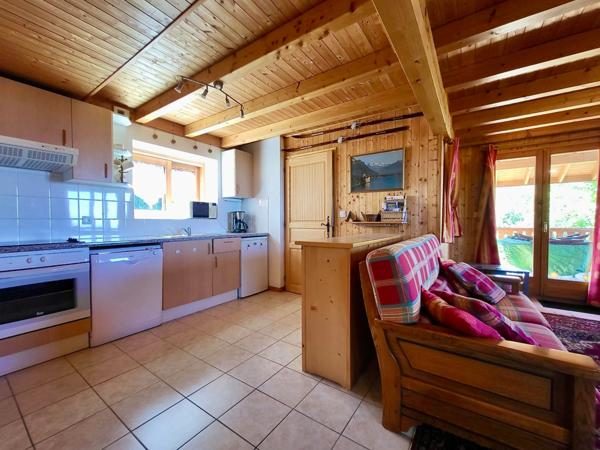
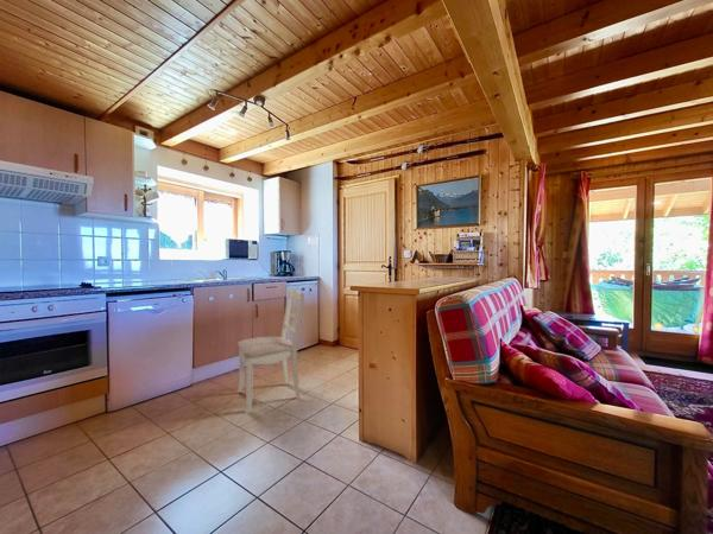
+ dining chair (269, 343)
